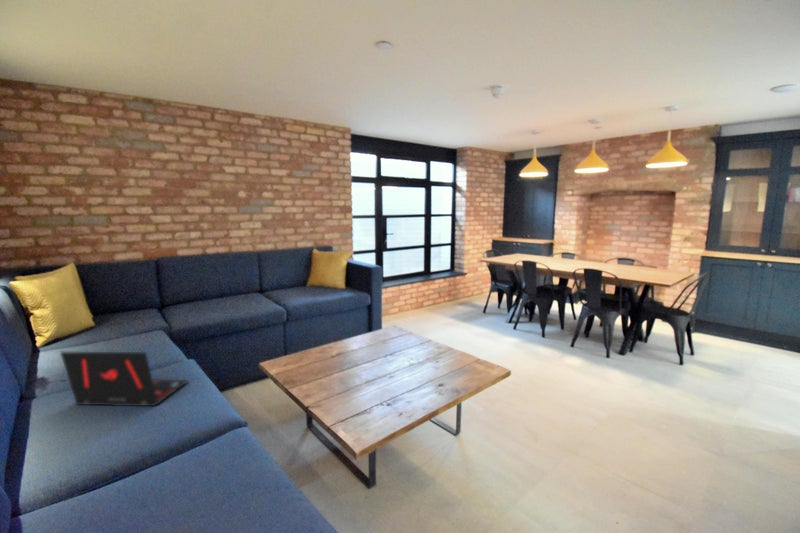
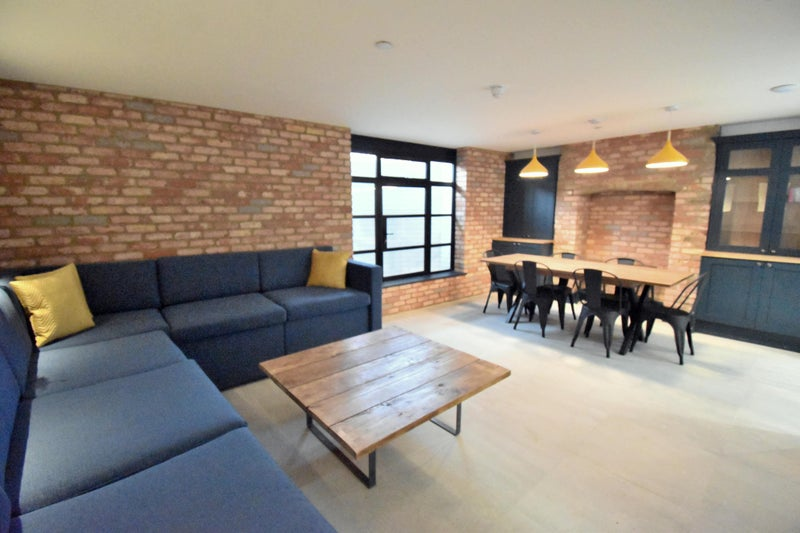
- laptop (129, 368)
